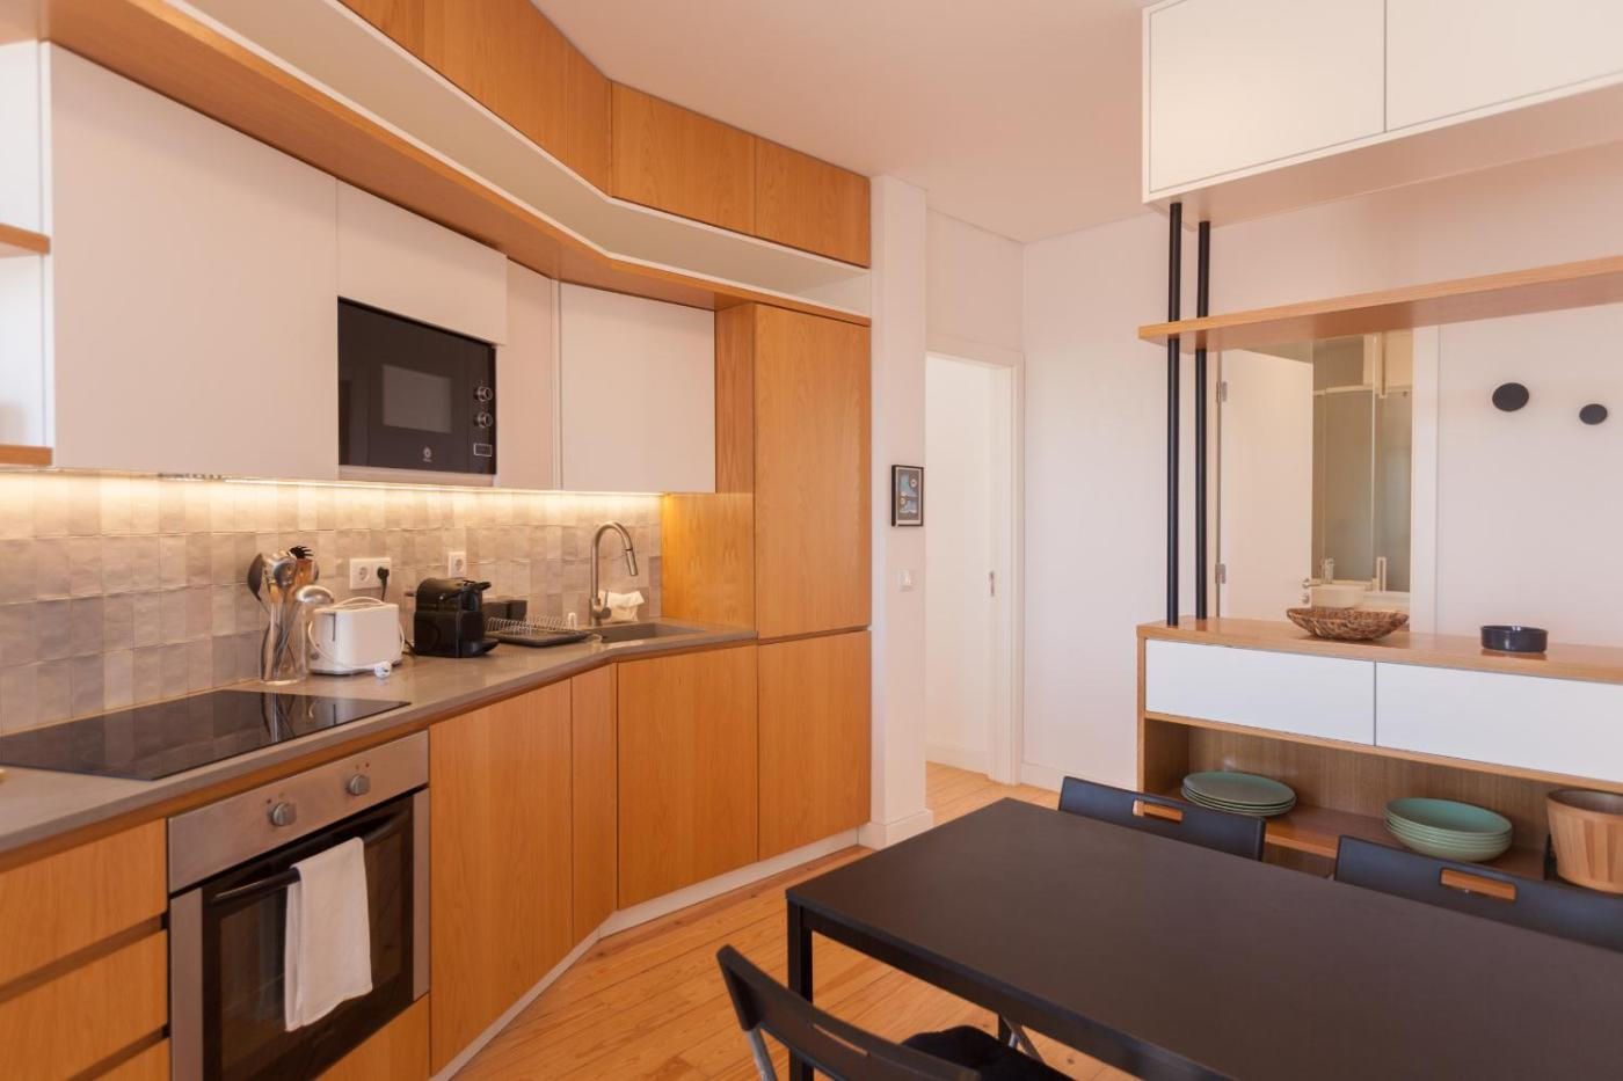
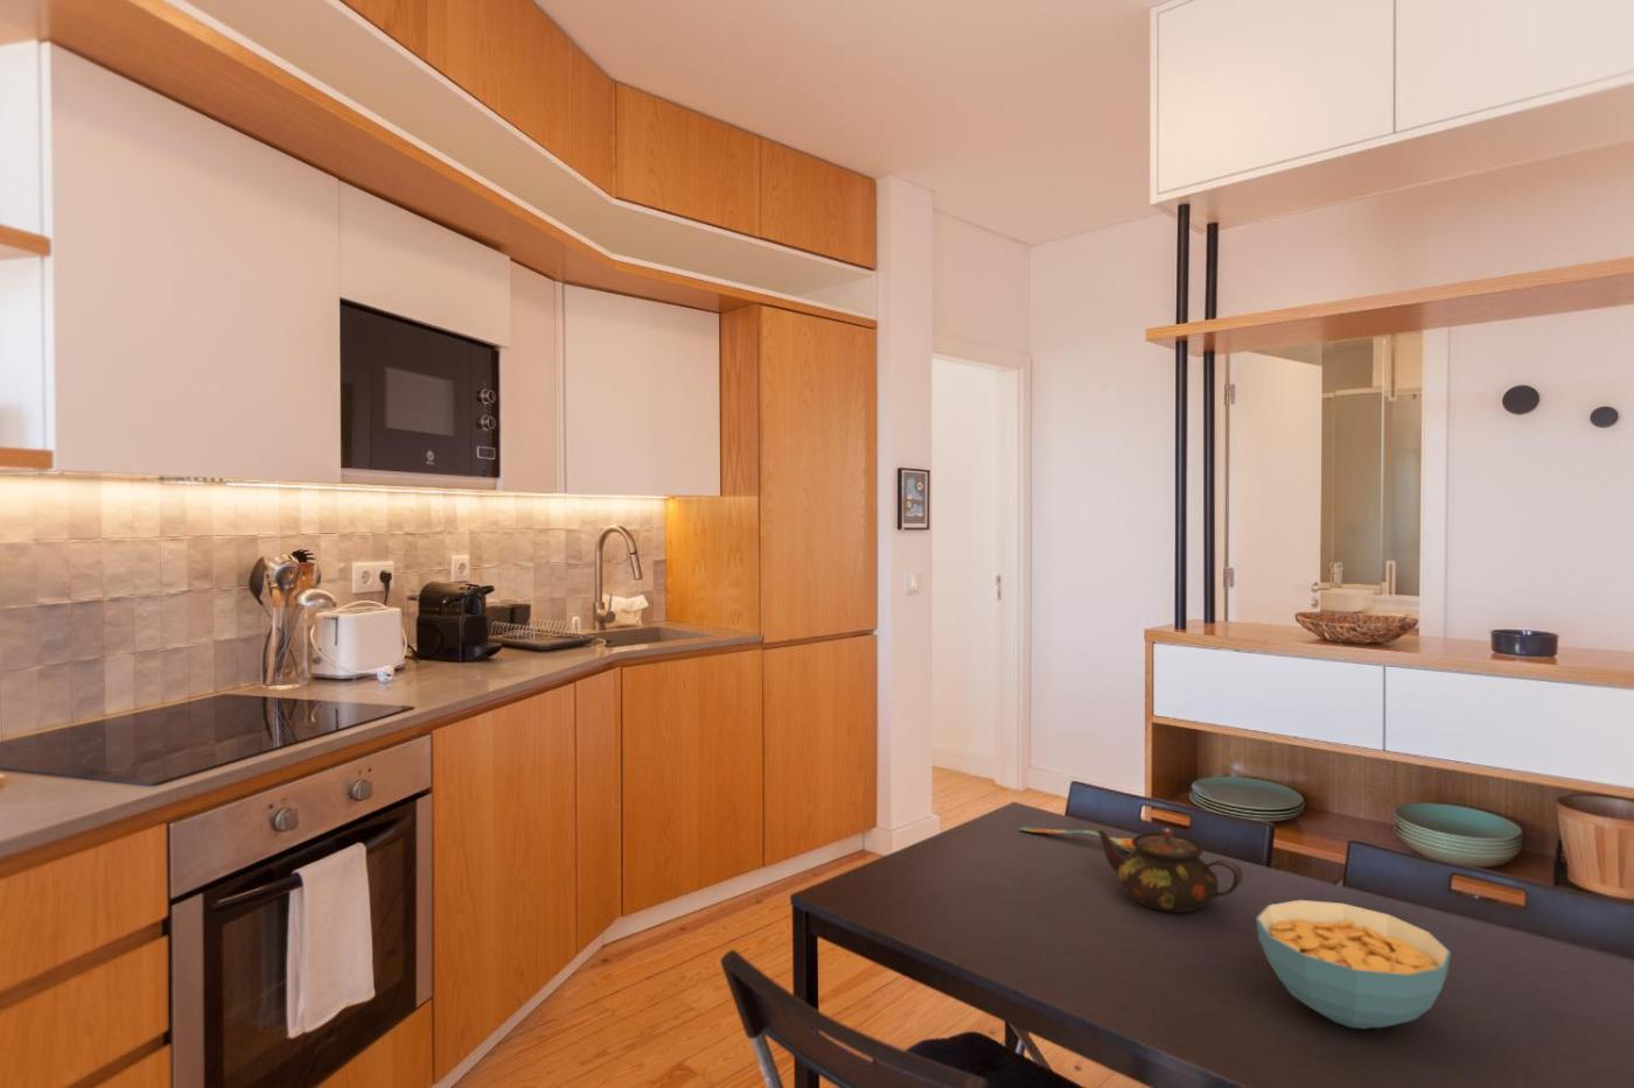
+ cereal bowl (1349, 974)
+ teapot (1165, 865)
+ spoon (1092, 834)
